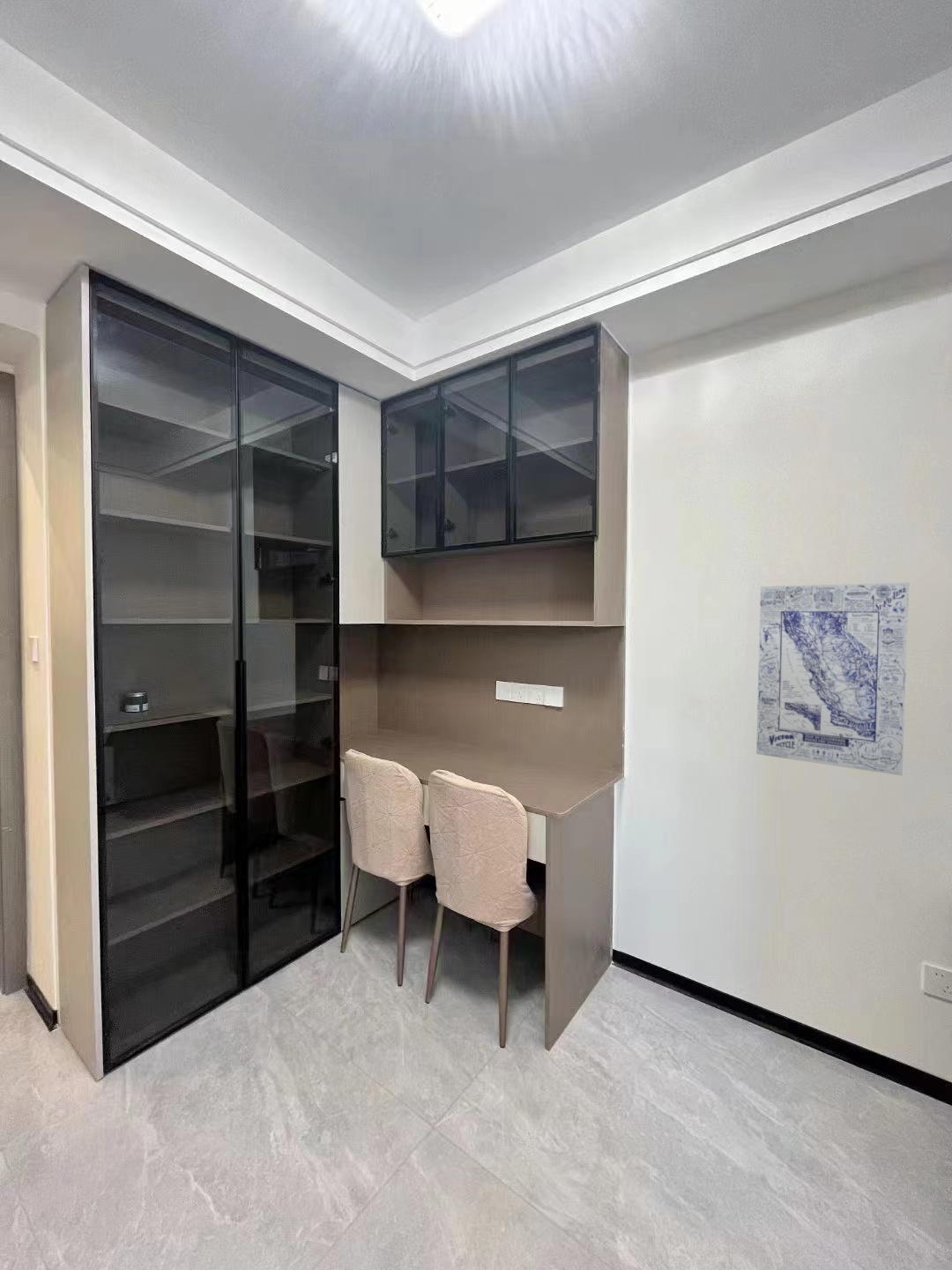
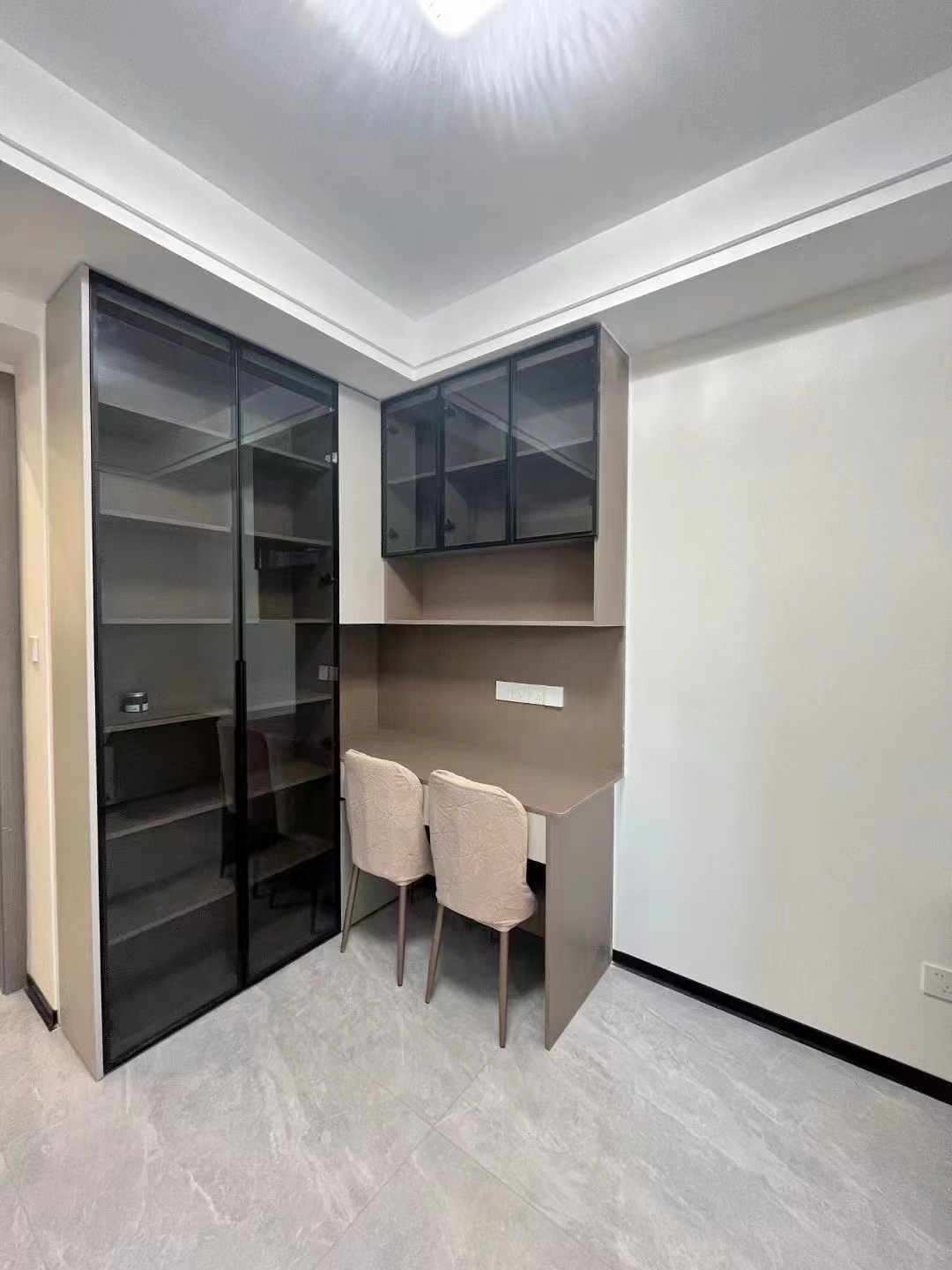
- wall art (827, 674)
